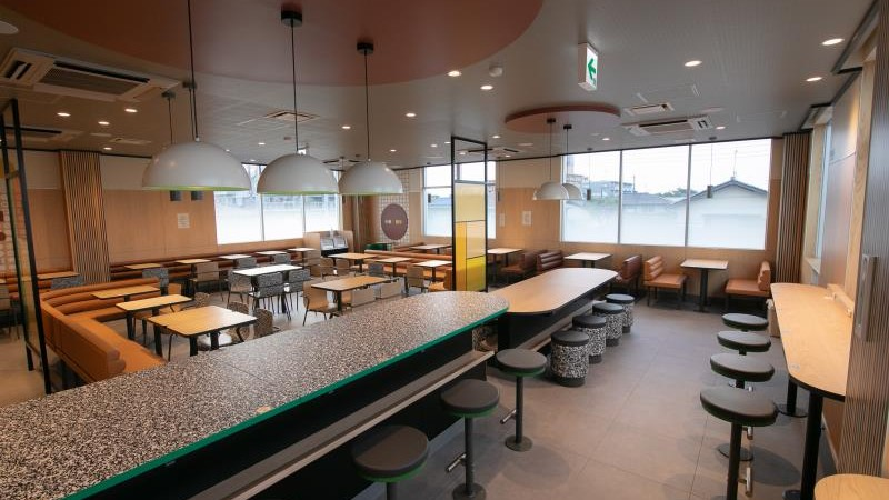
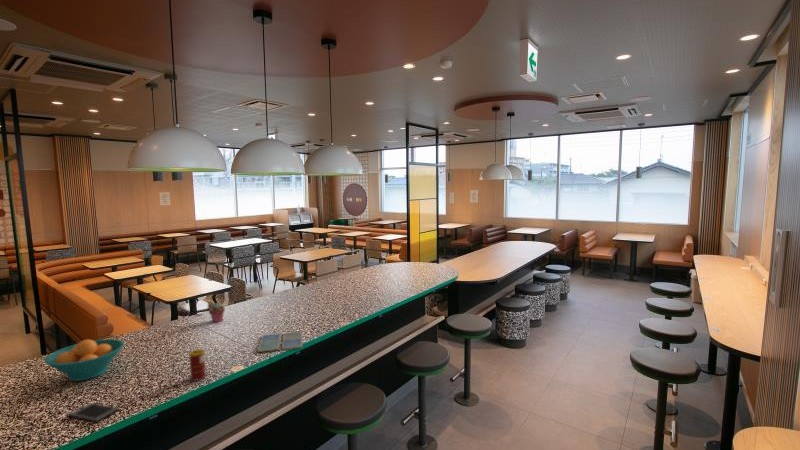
+ drink coaster (280, 339)
+ fruit bowl (87, 357)
+ smartphone (93, 411)
+ beverage can (197, 364)
+ potted succulent (216, 312)
